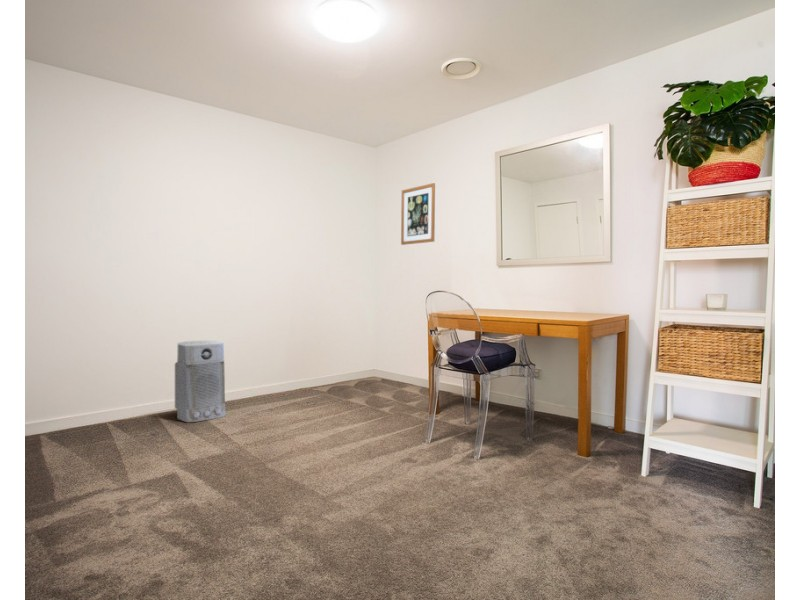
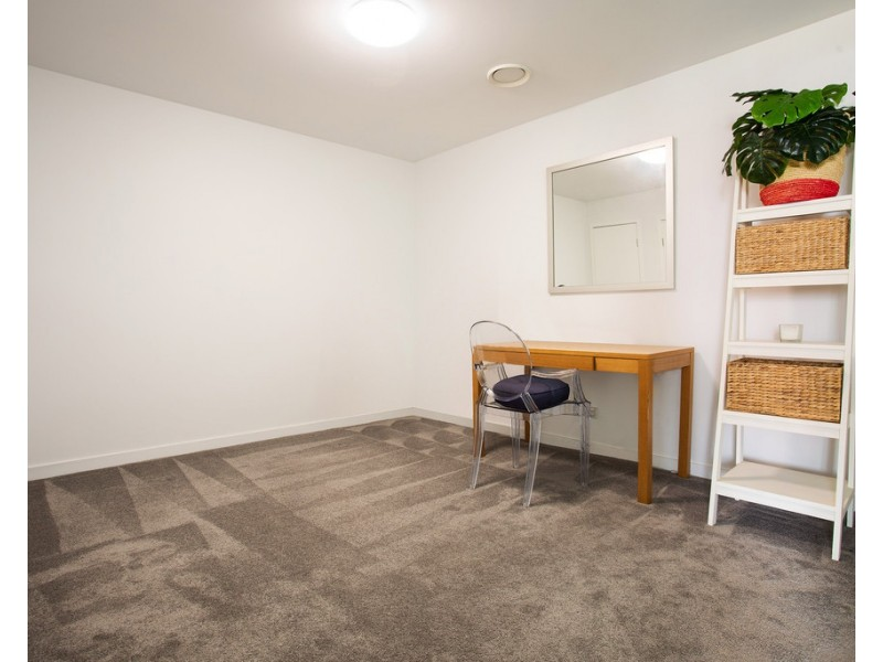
- air purifier (200, 378)
- wall art (417, 215)
